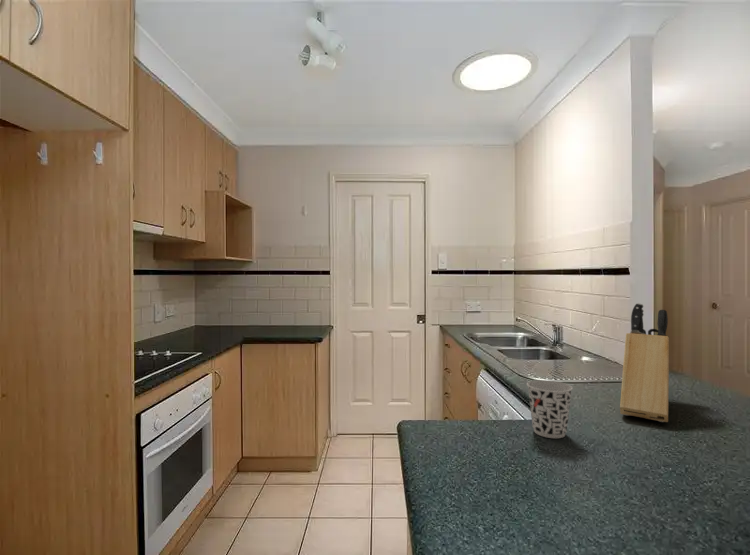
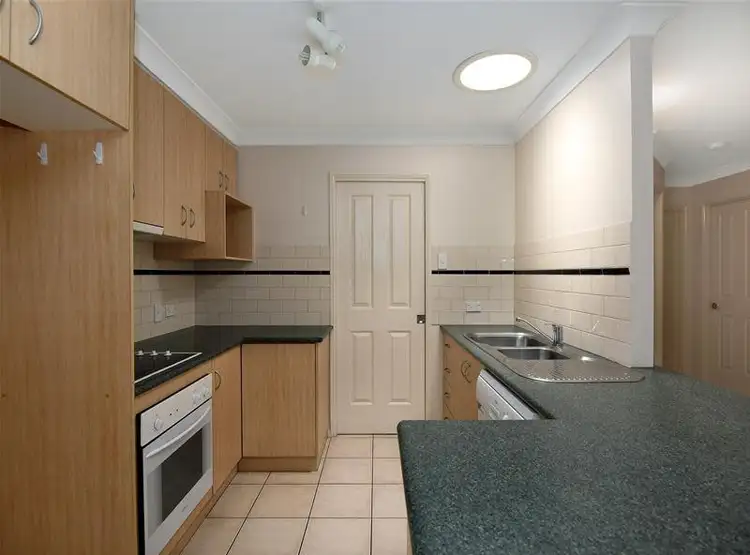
- knife block (646, 355)
- cup (549, 409)
